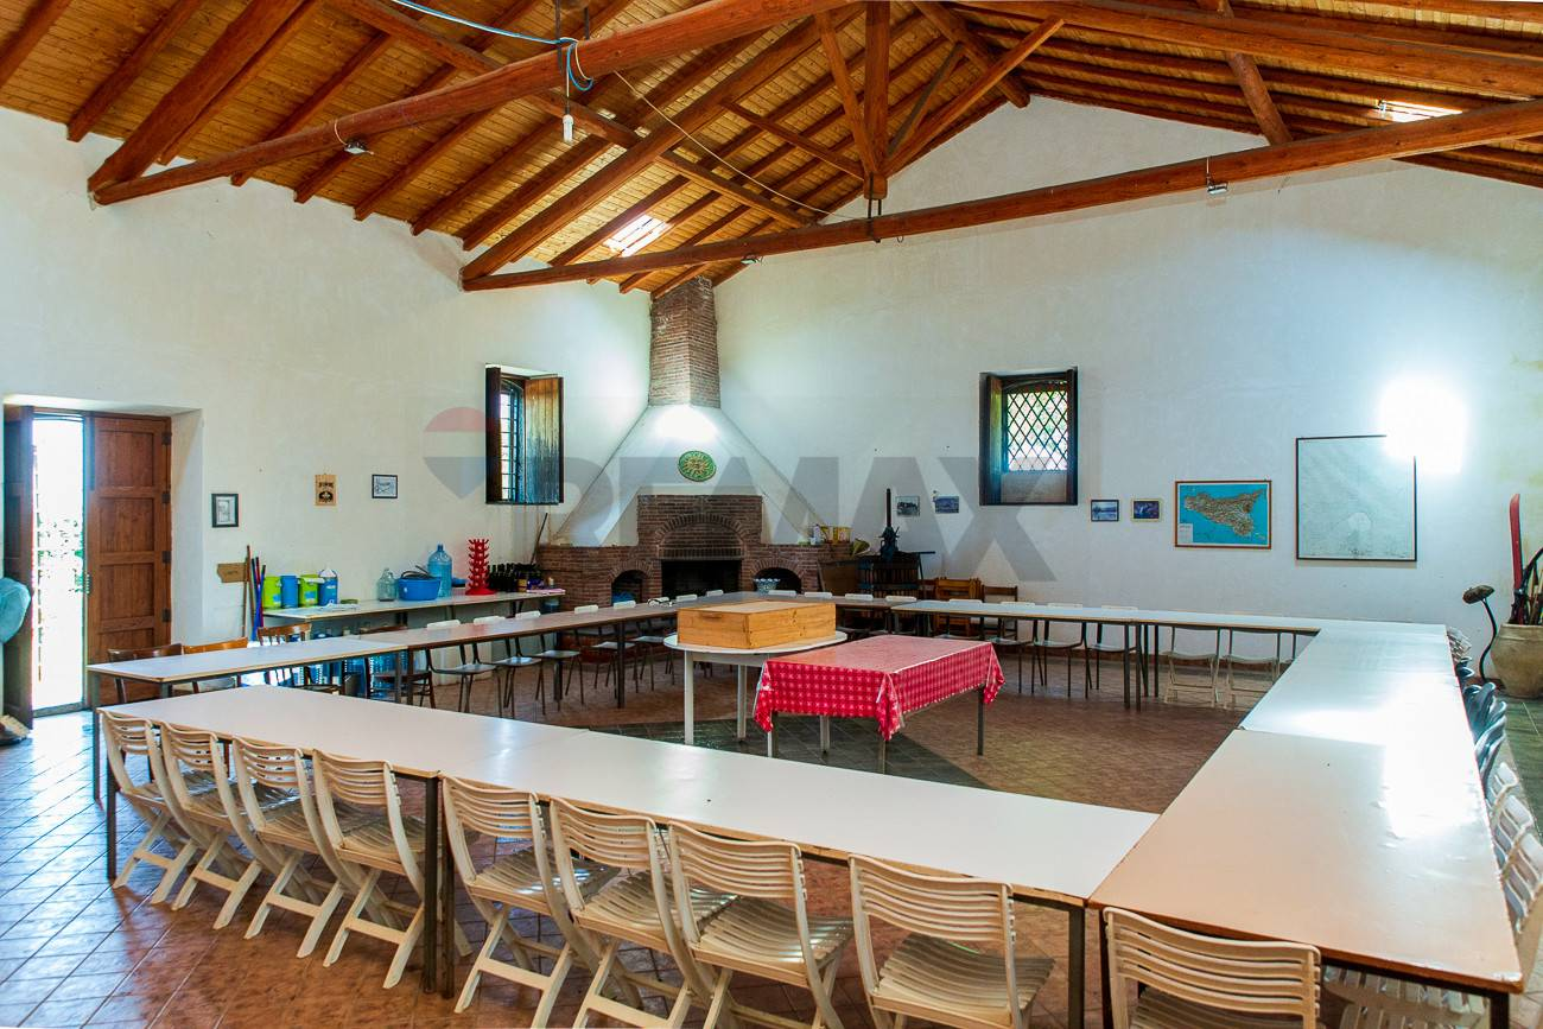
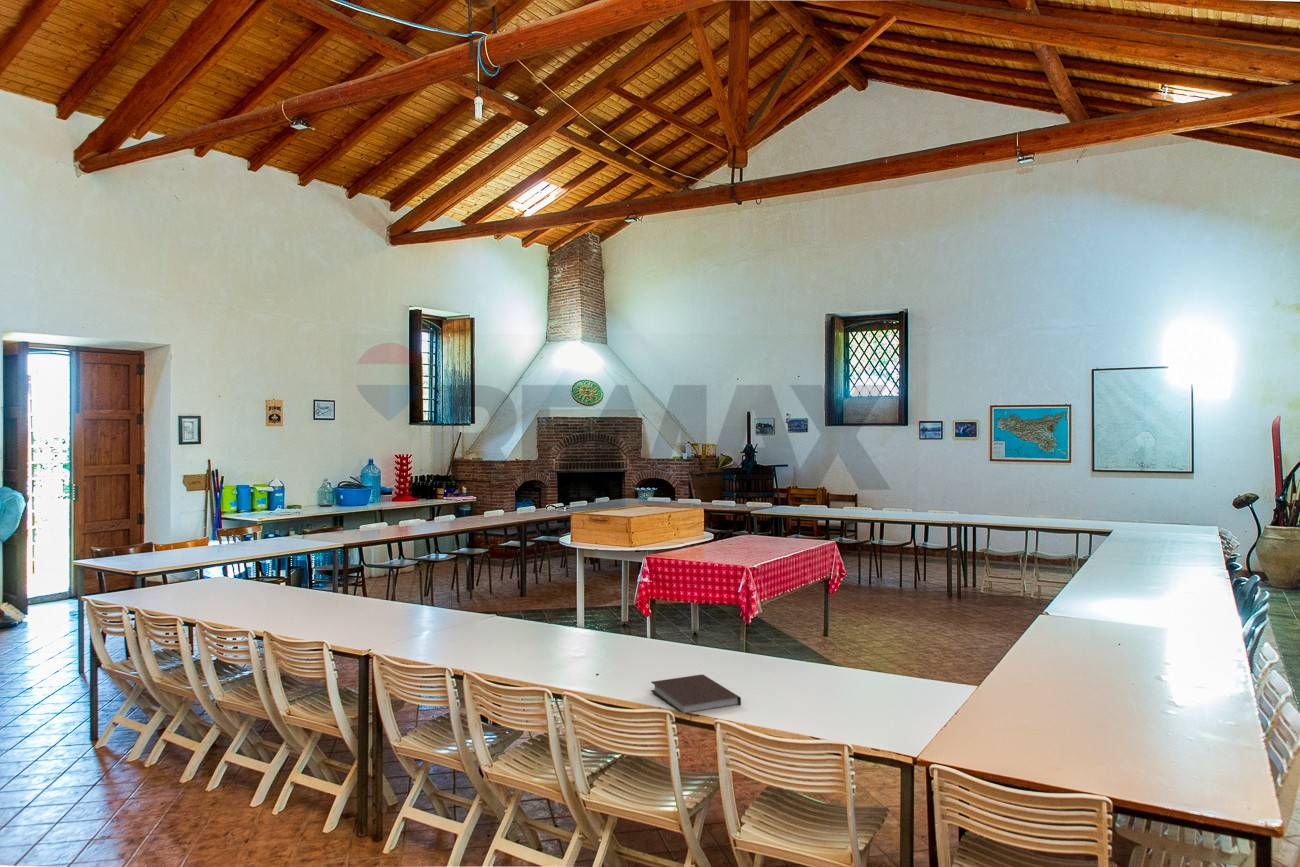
+ notebook (694, 693)
